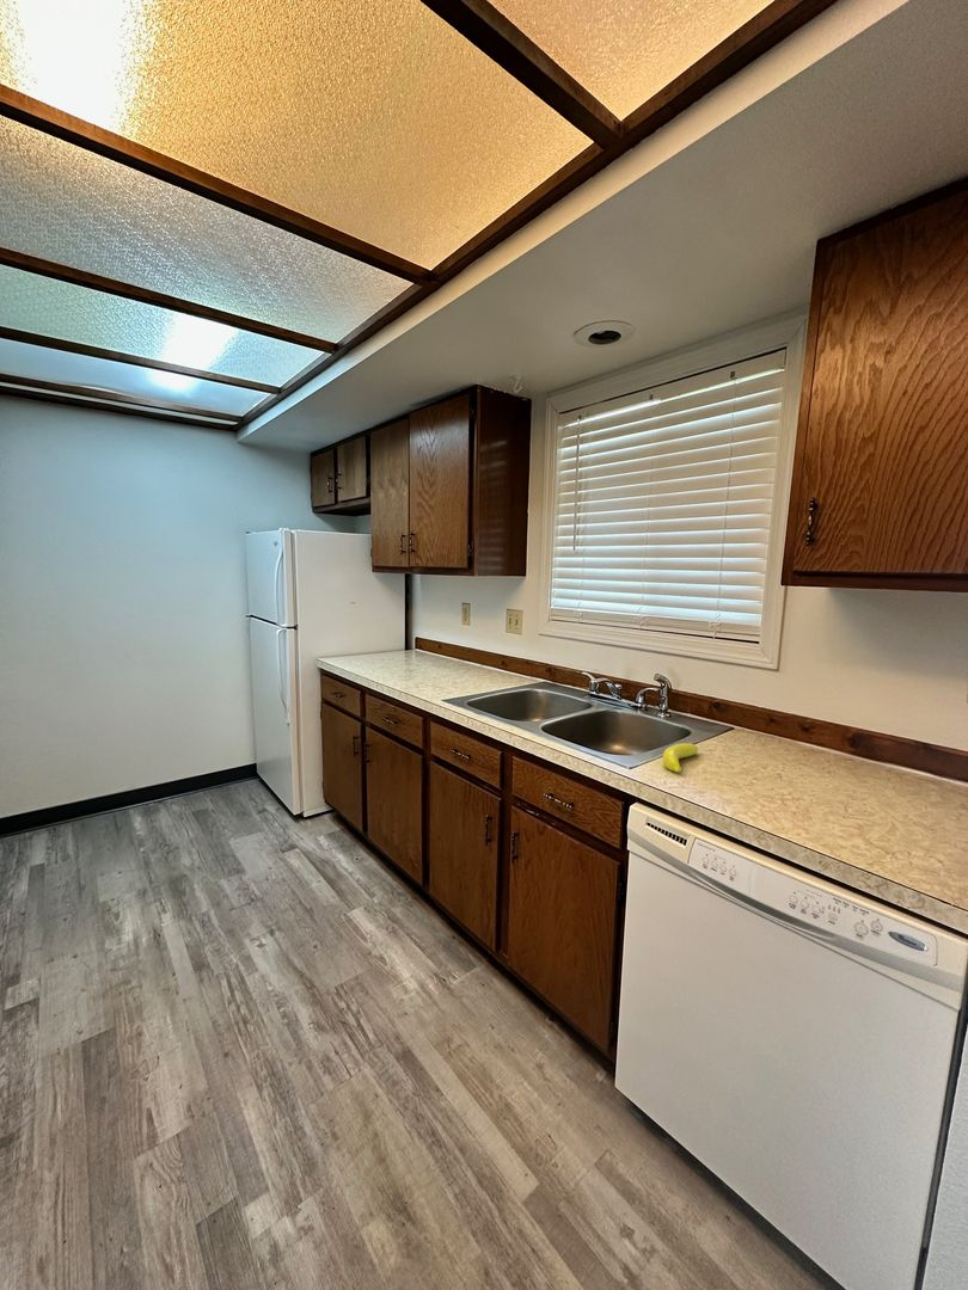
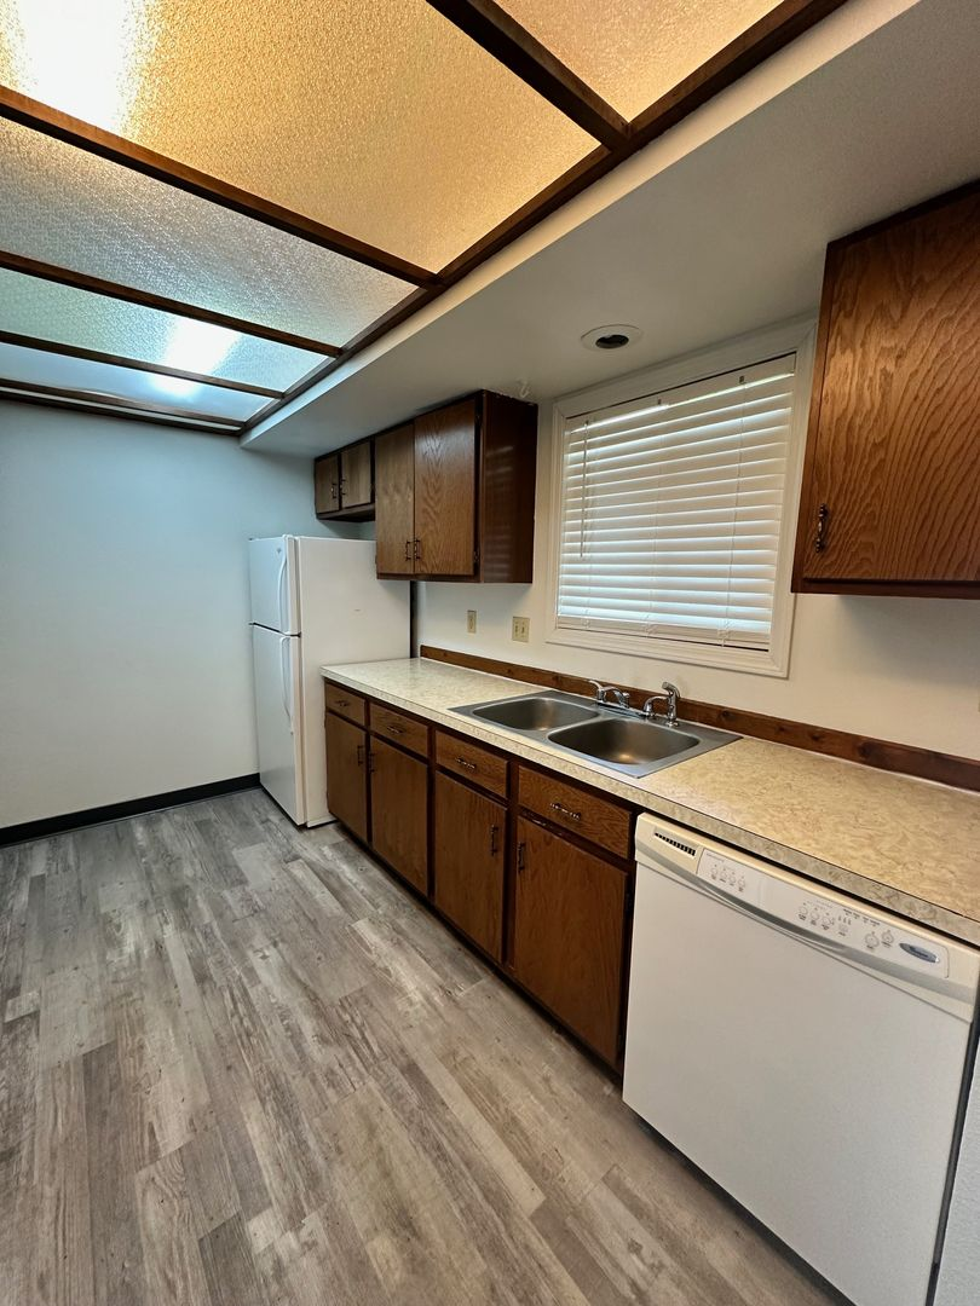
- banana (685, 754)
